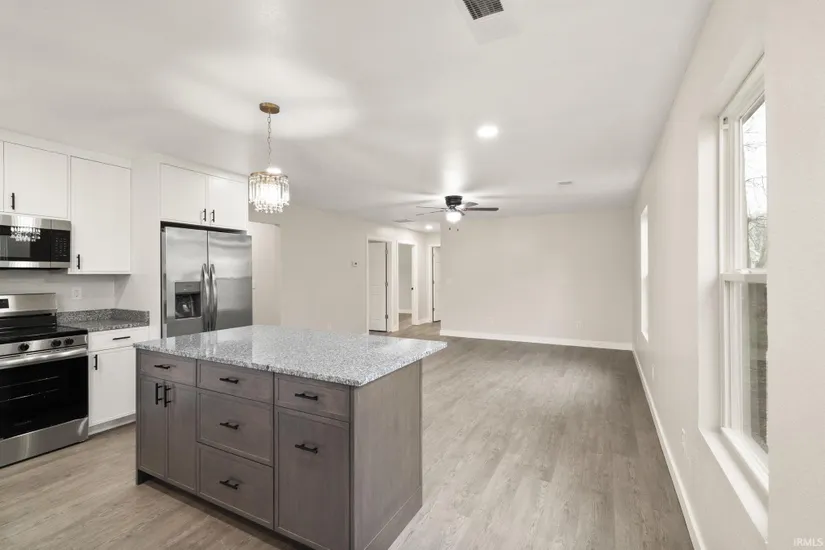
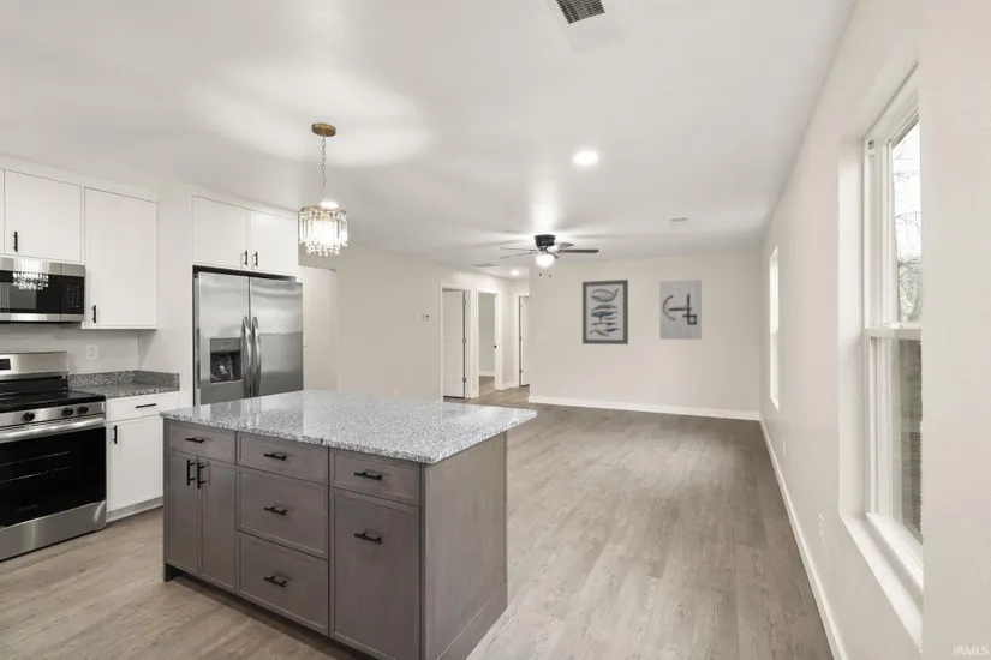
+ wall art (604, 312)
+ wall art (680, 310)
